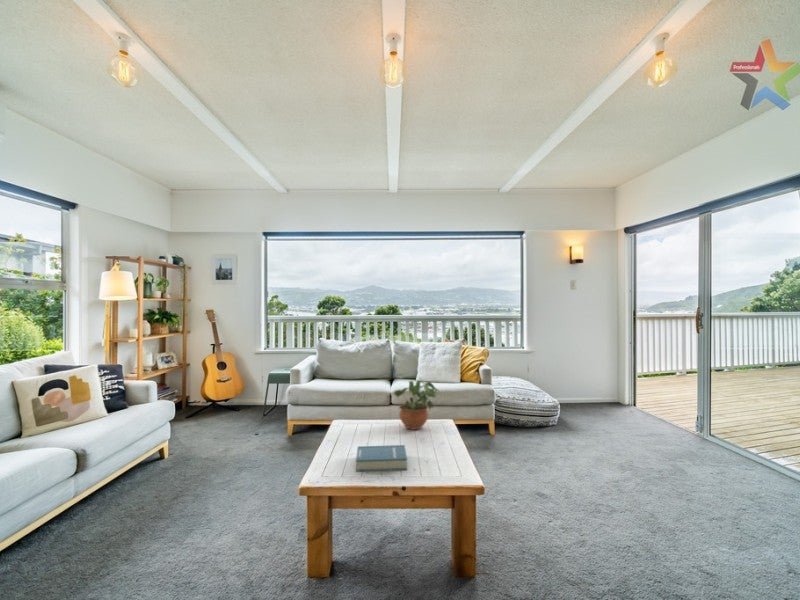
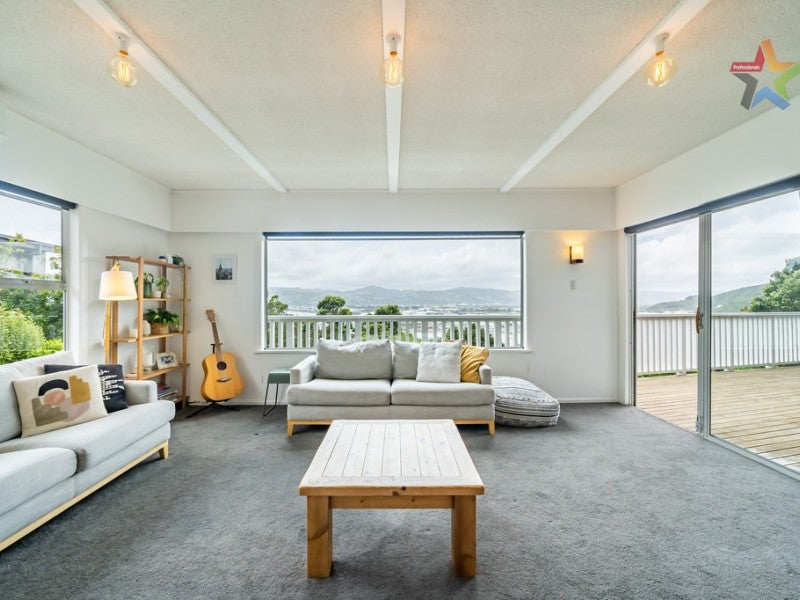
- hardback book (381, 457)
- potted plant (417, 402)
